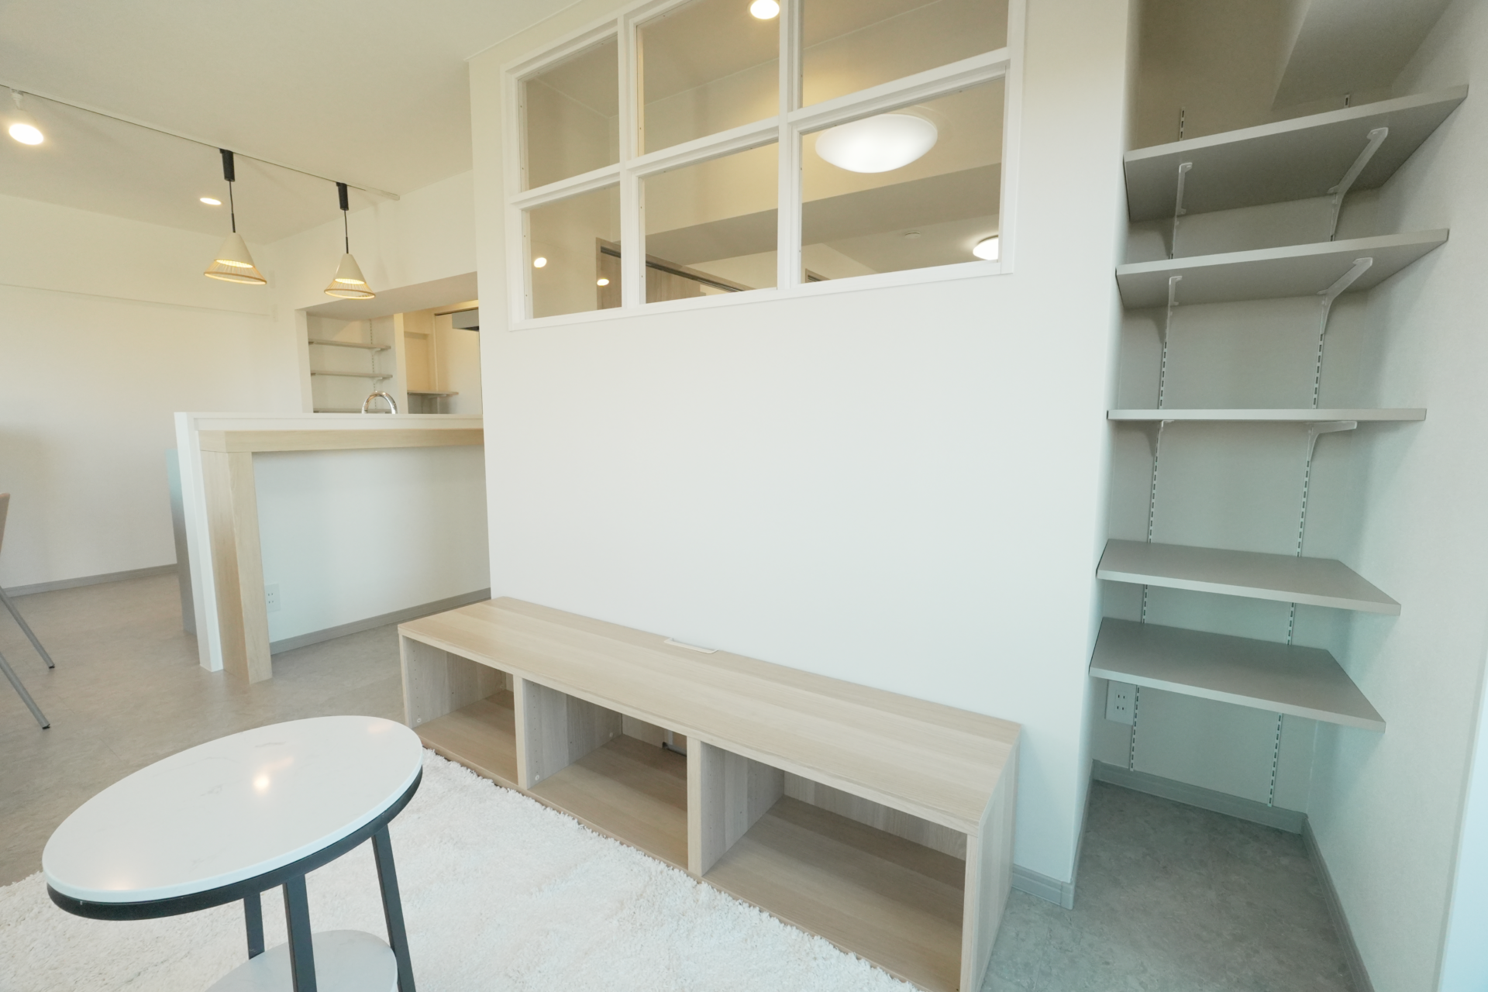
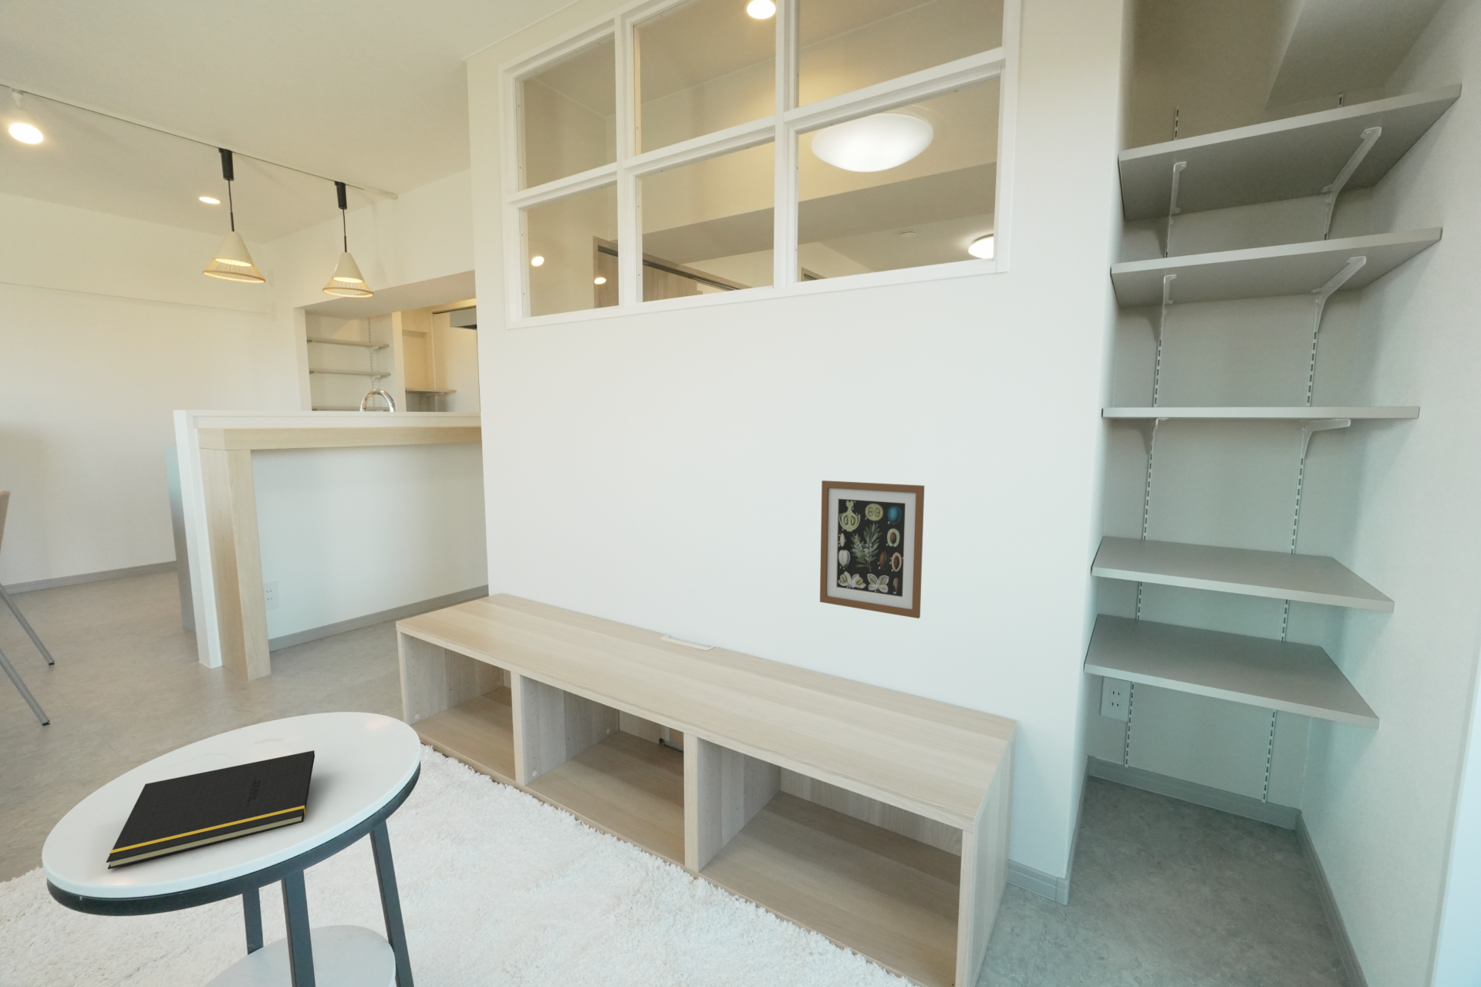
+ notepad (223, 802)
+ wall art (869, 546)
